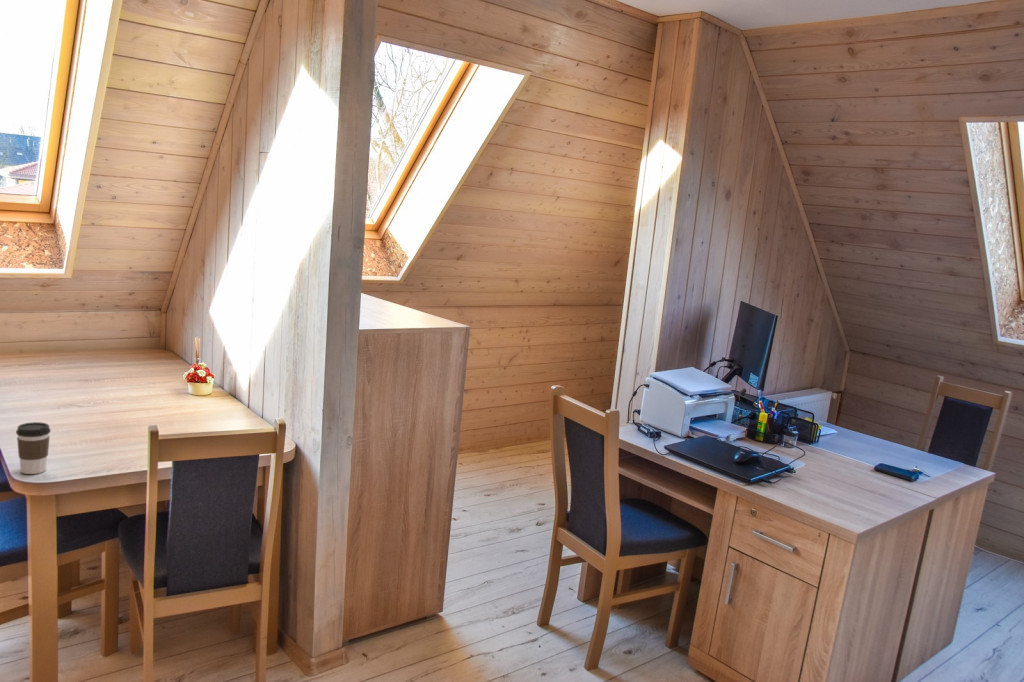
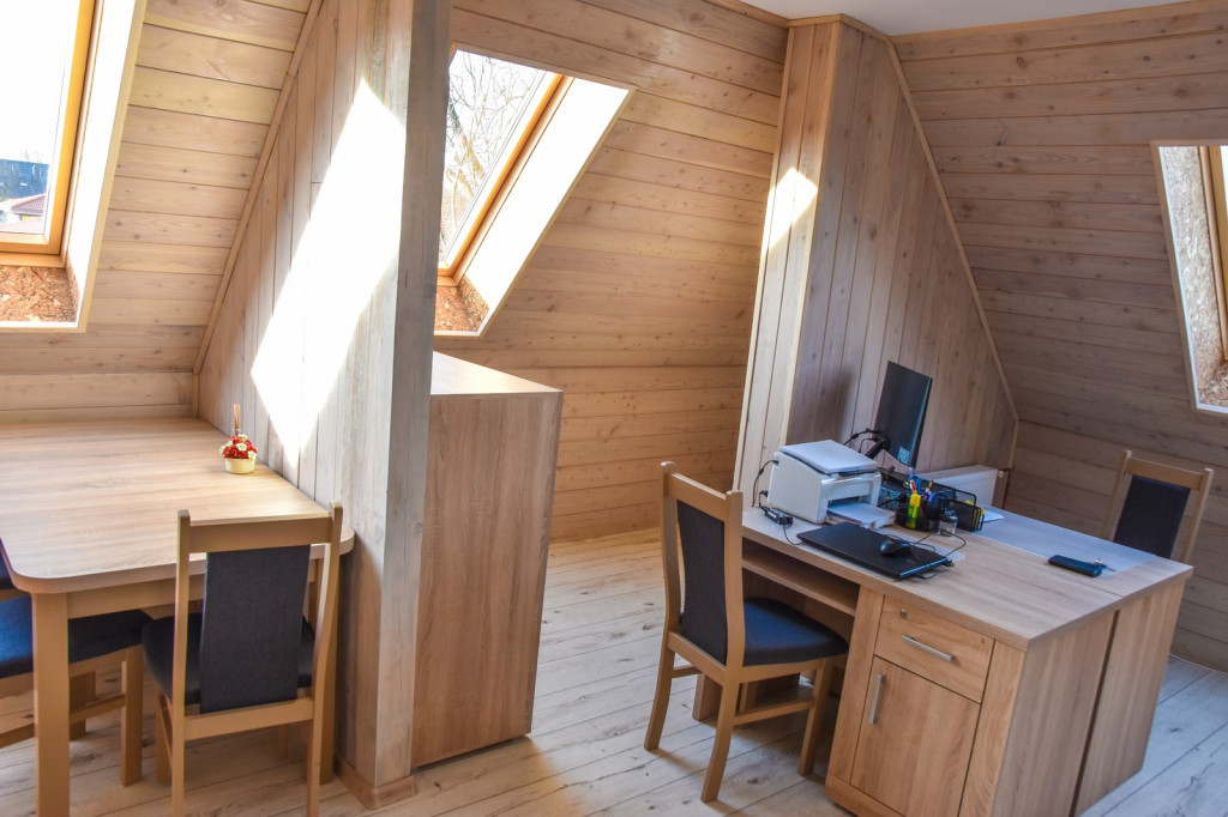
- coffee cup (33, 448)
